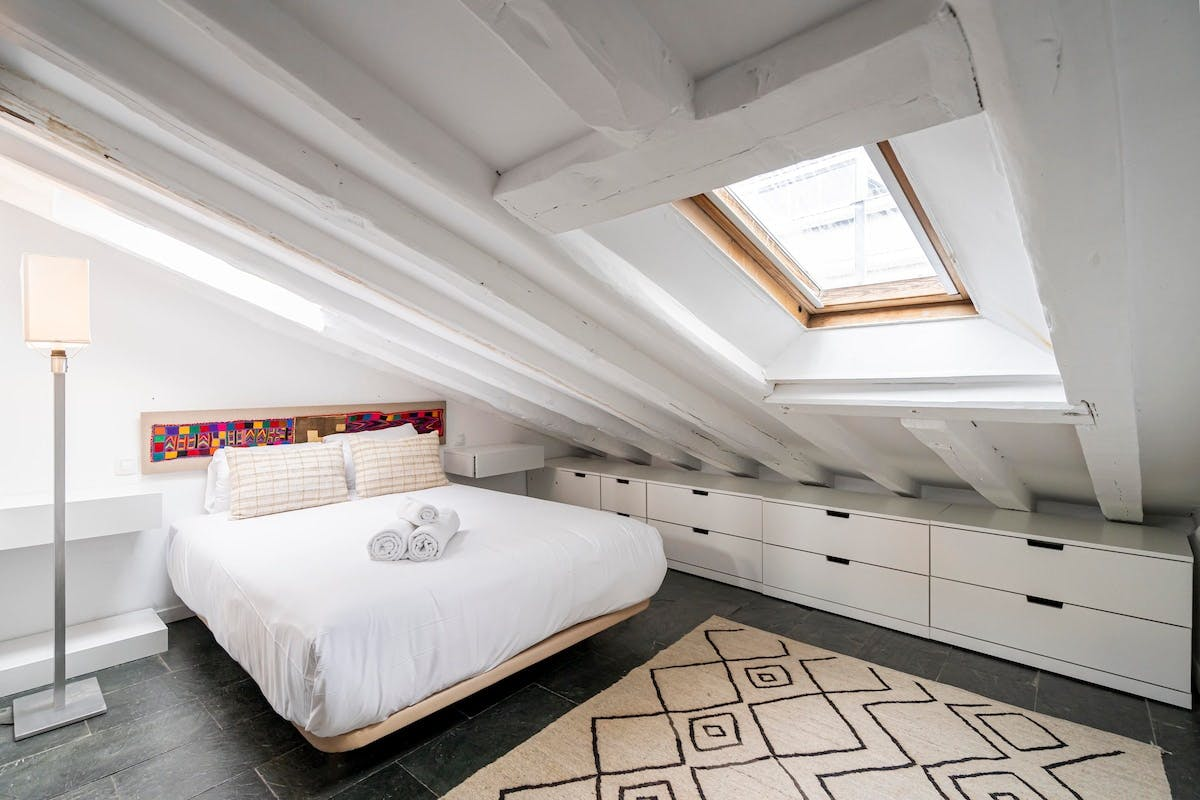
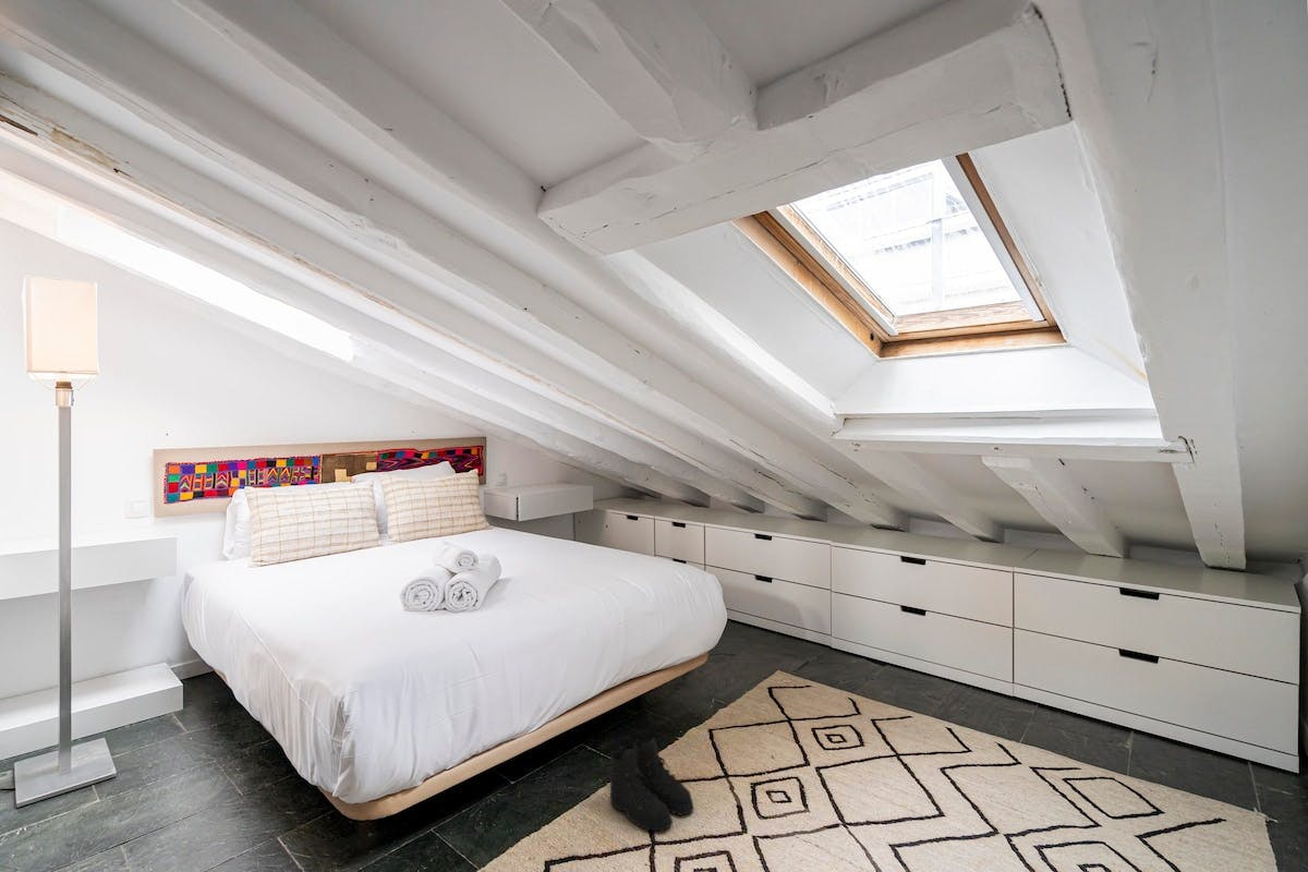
+ boots (650, 777)
